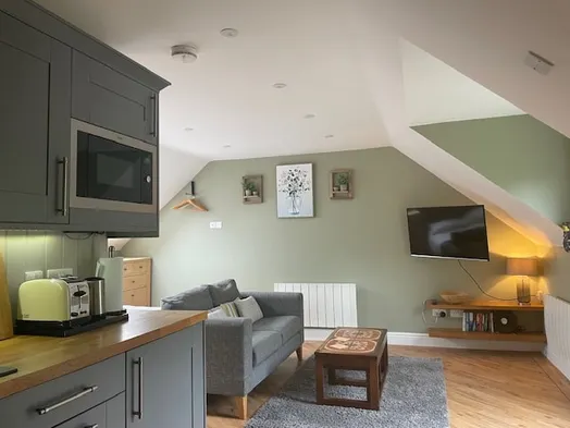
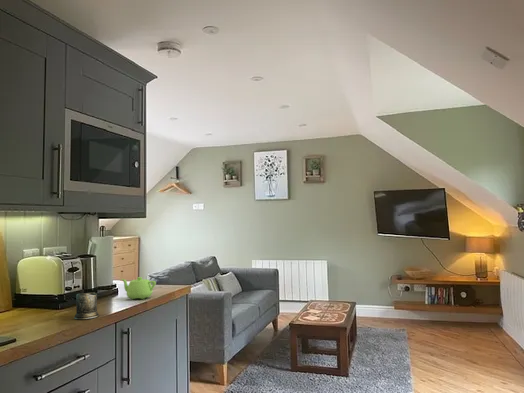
+ teapot (138, 287)
+ mug (88, 303)
